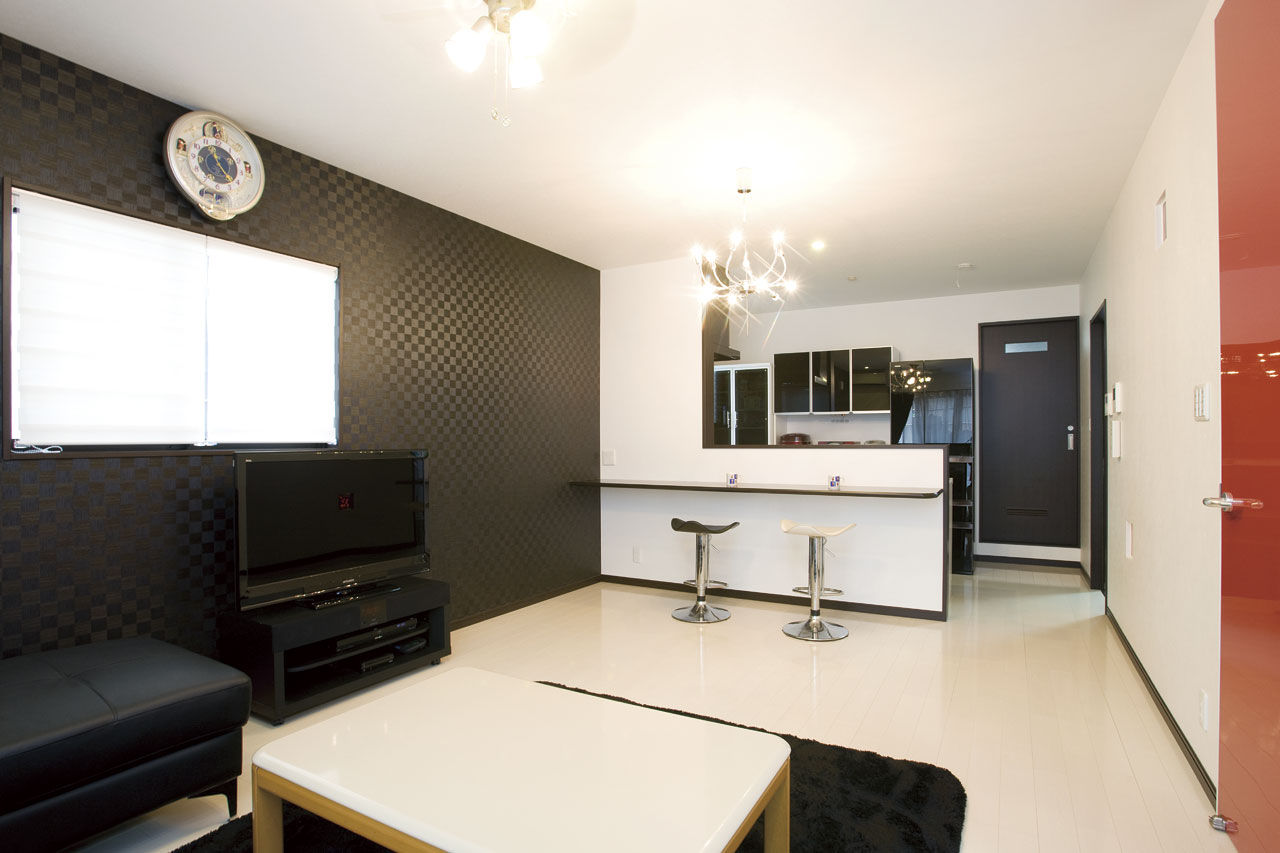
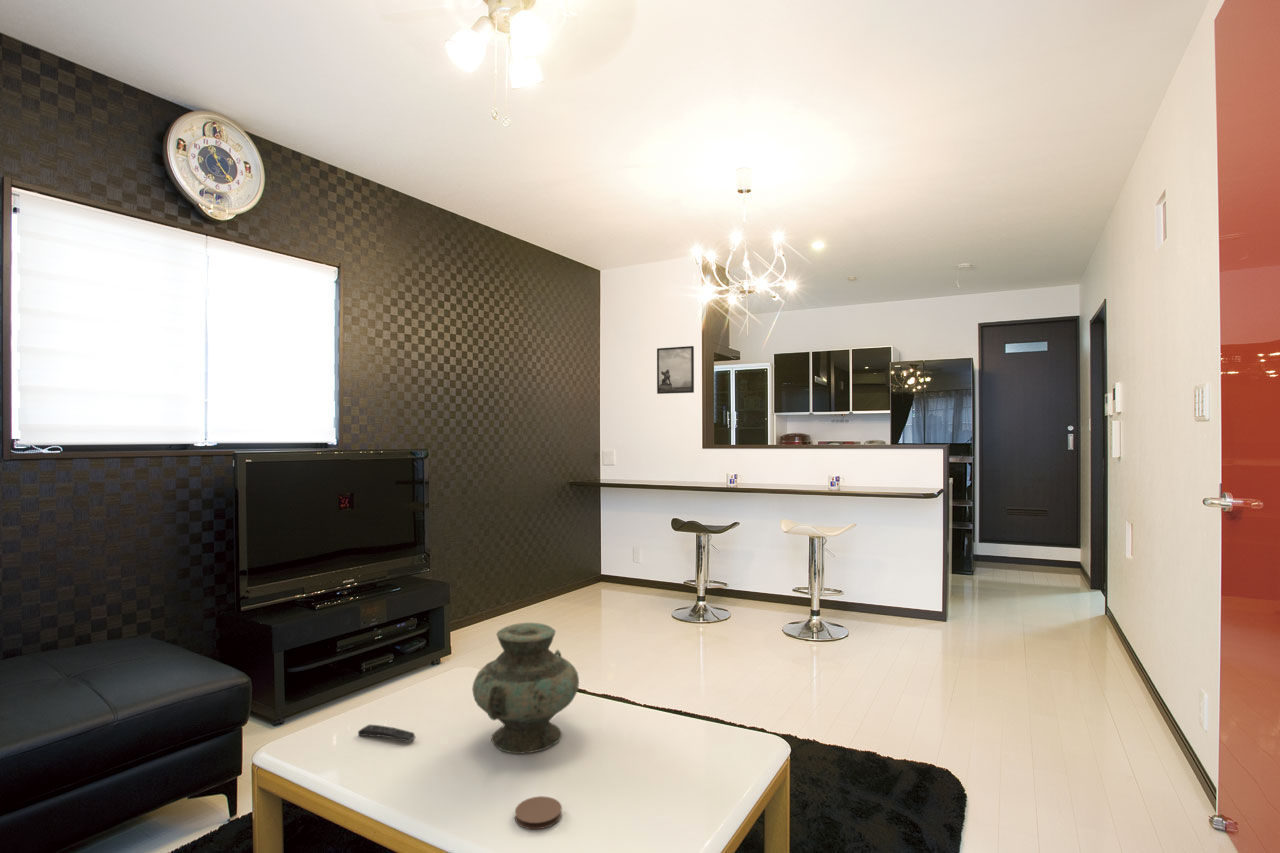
+ vase (527, 681)
+ coaster (538, 812)
+ remote control (388, 733)
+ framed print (675, 370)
